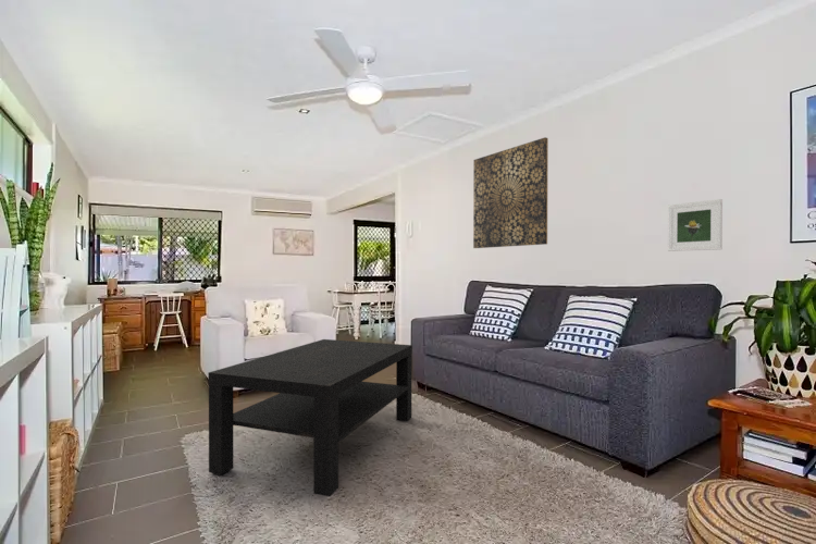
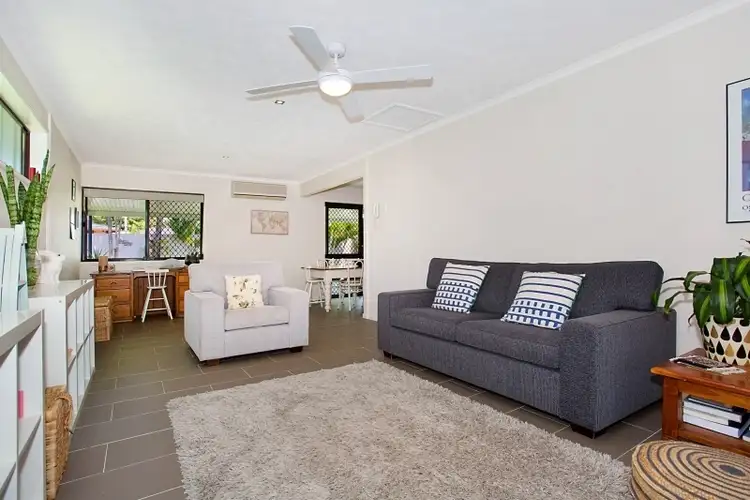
- wall art (507, 198)
- coffee table (325, 398)
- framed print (693, 226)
